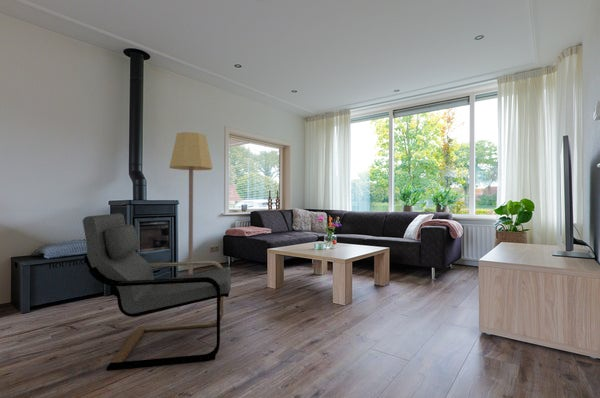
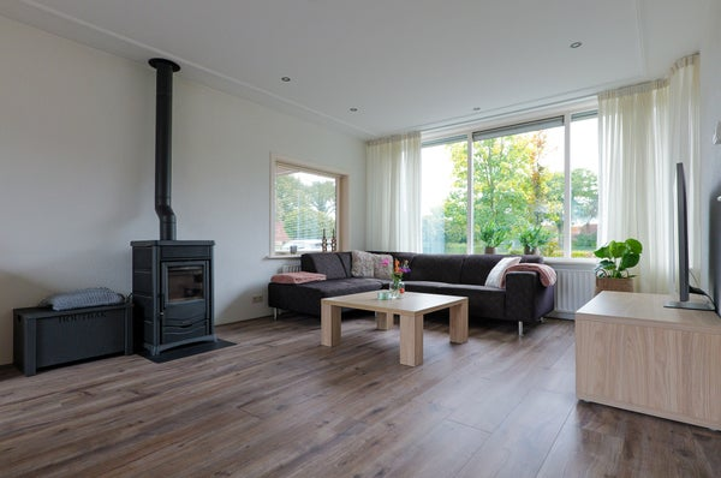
- lamp (190, 212)
- armchair (167, 279)
